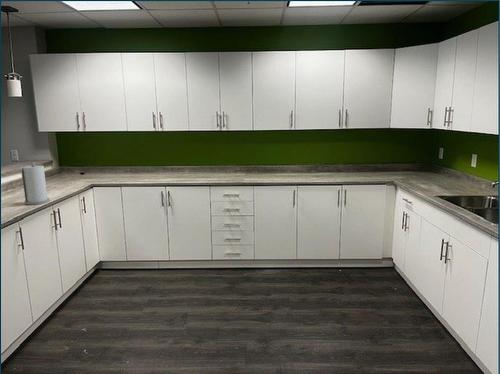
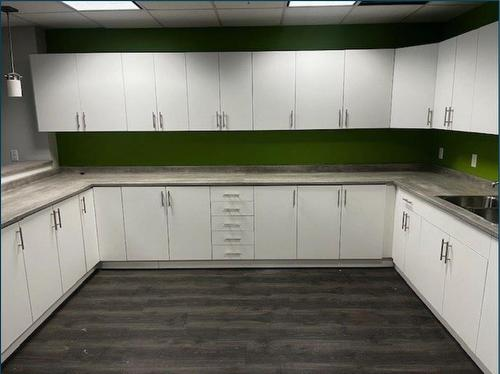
- paper towel (35, 182)
